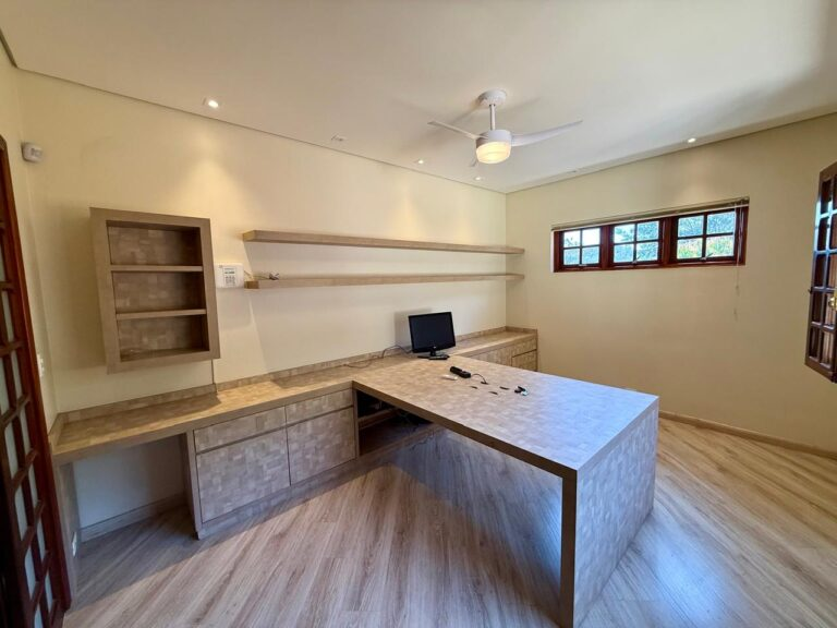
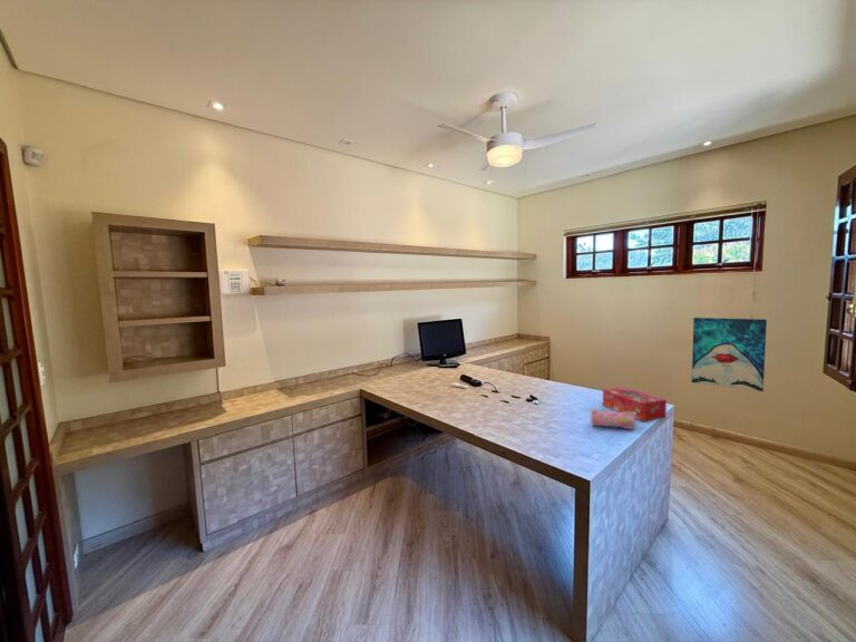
+ pencil case (612, 418)
+ tissue box (632, 402)
+ wall art (727, 352)
